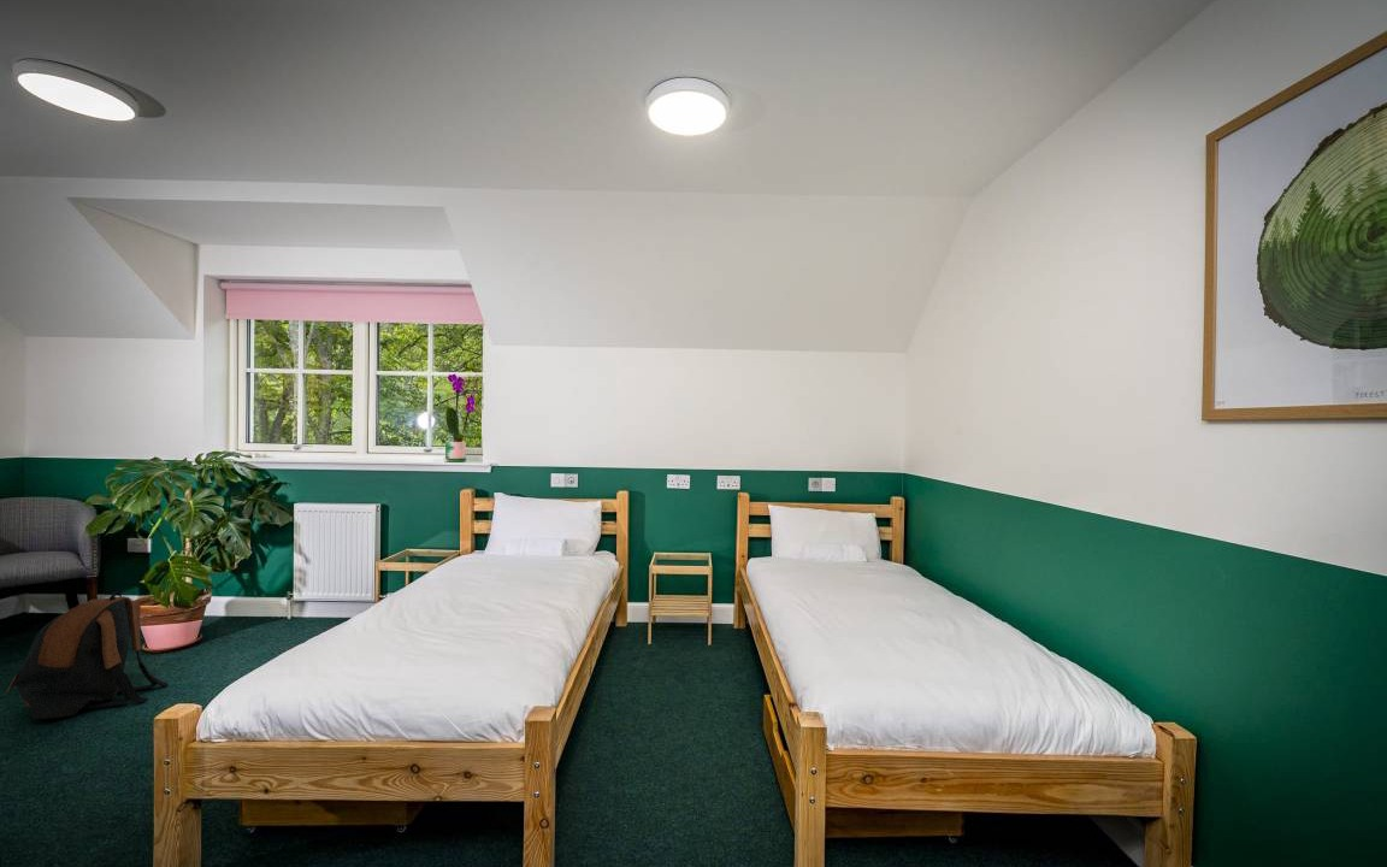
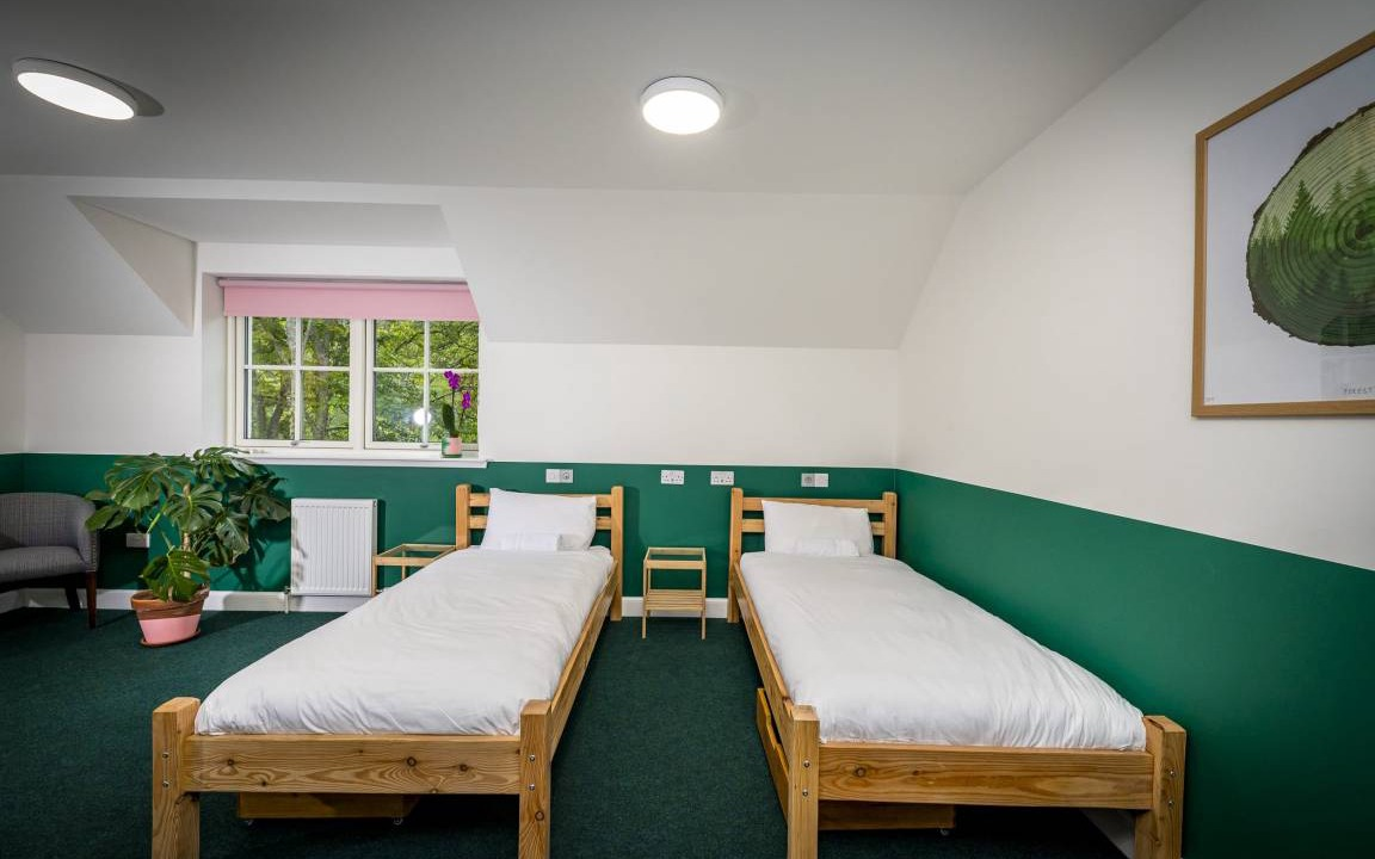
- backpack (93, 647)
